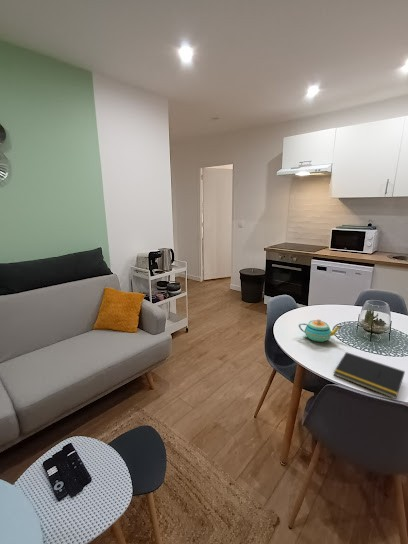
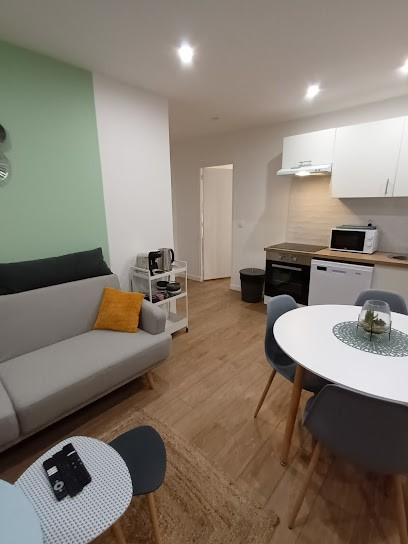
- notepad (368, 373)
- teapot (319, 329)
